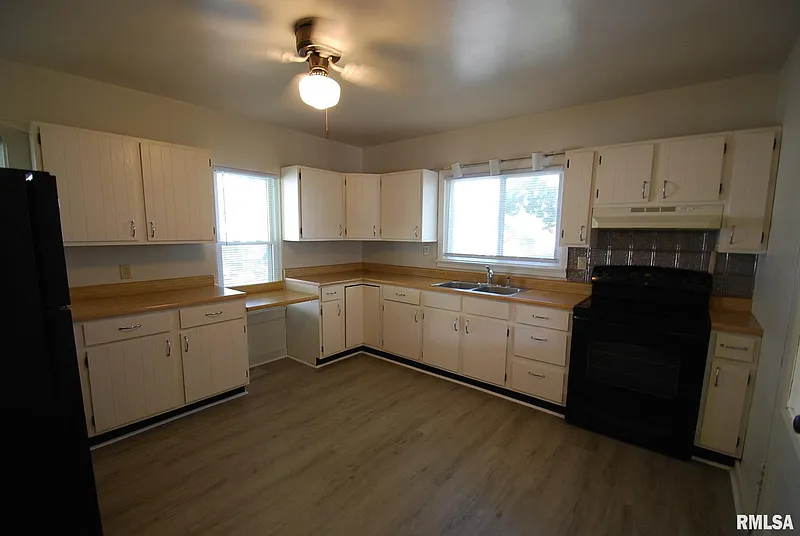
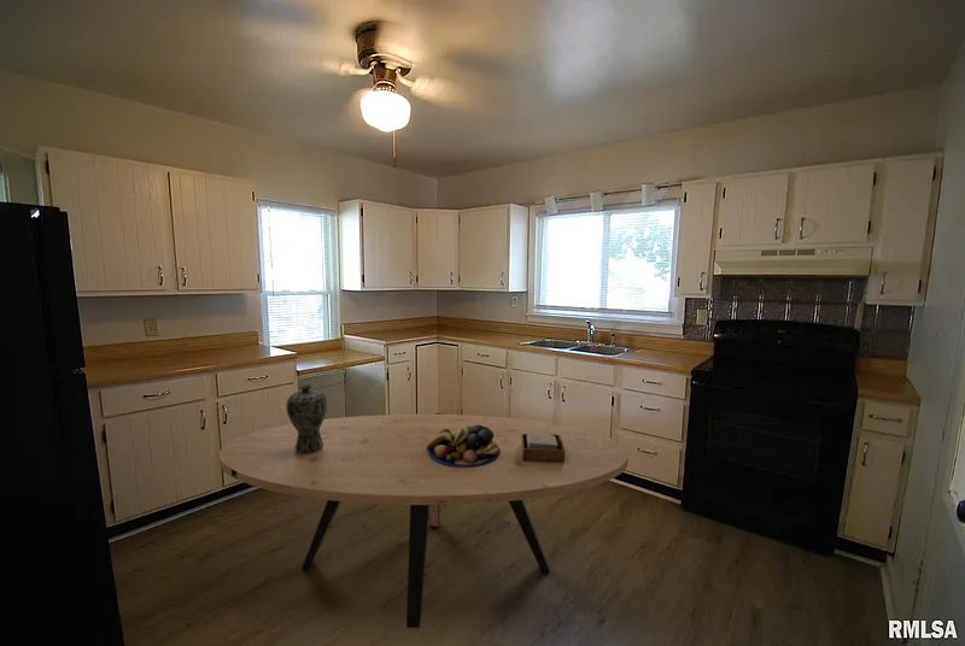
+ fruit bowl (463, 439)
+ dining table (426, 506)
+ napkin holder (542, 445)
+ vase (306, 417)
